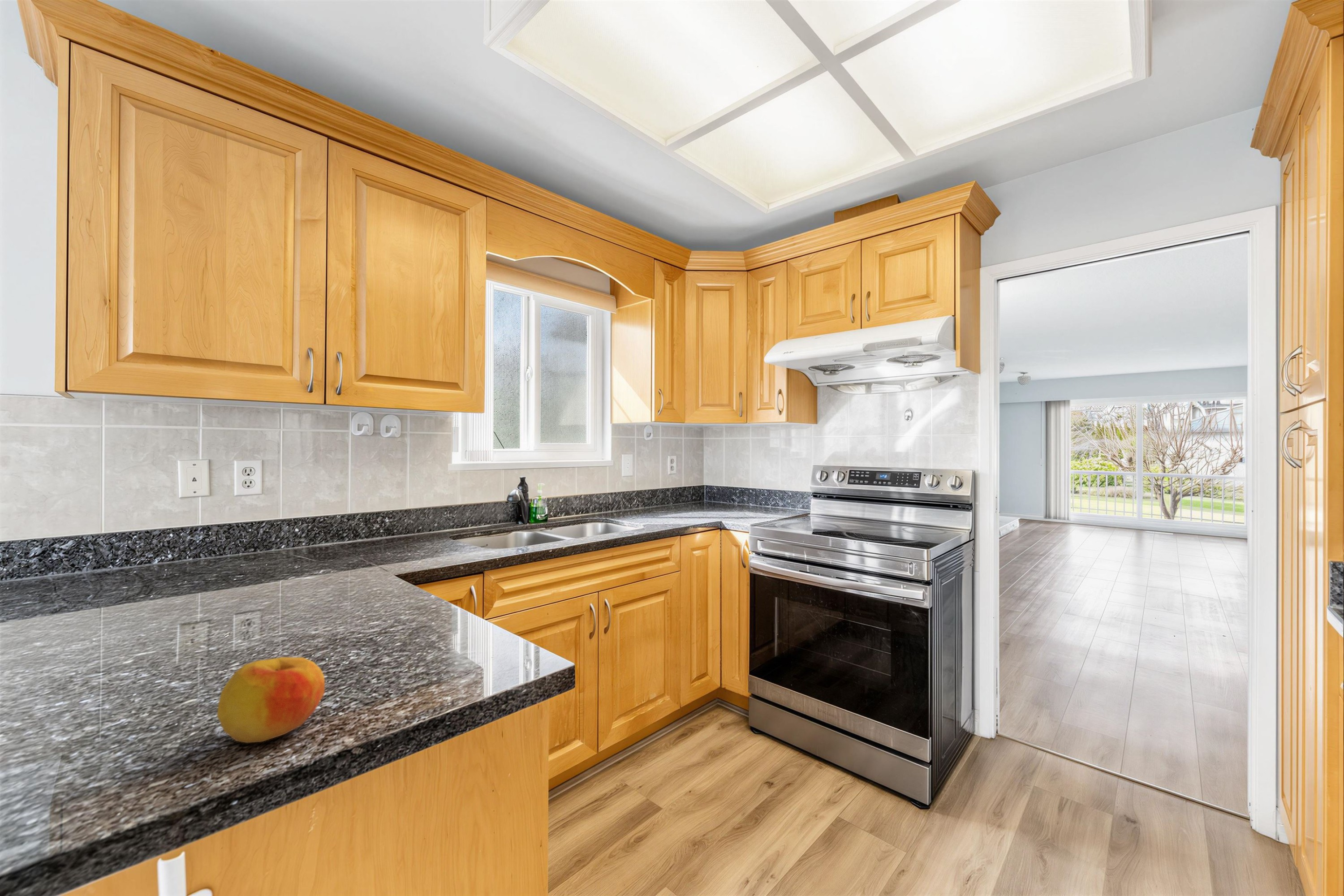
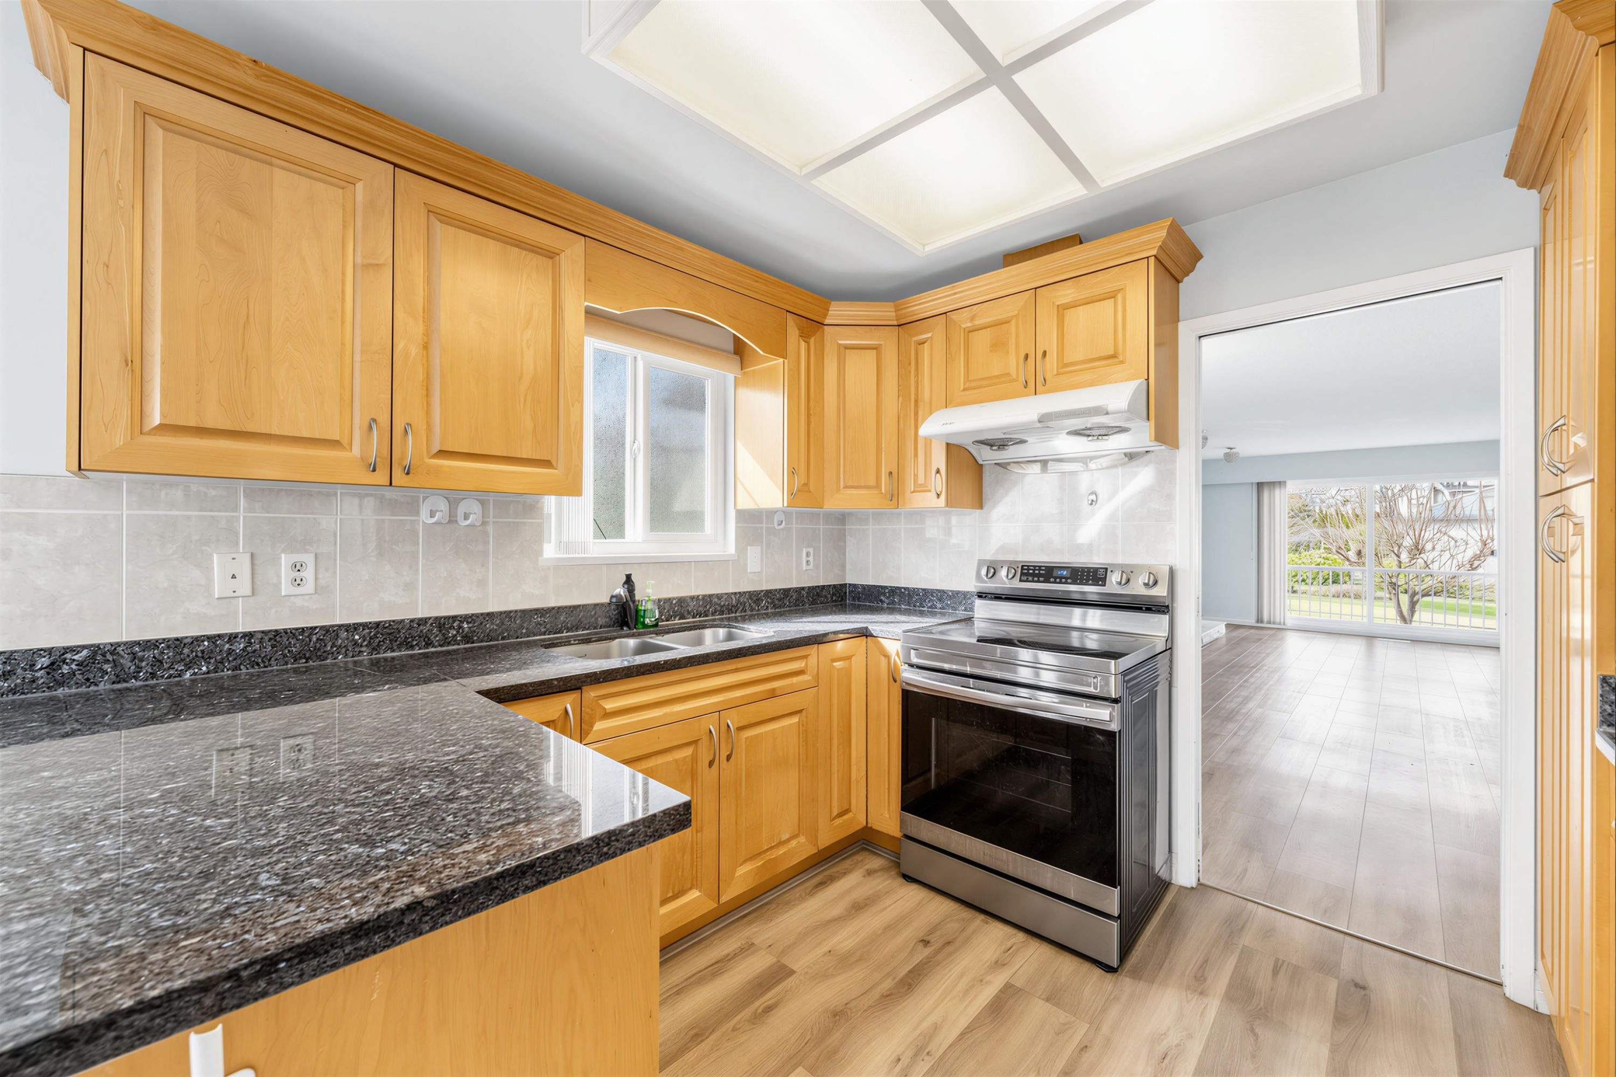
- apple (273, 696)
